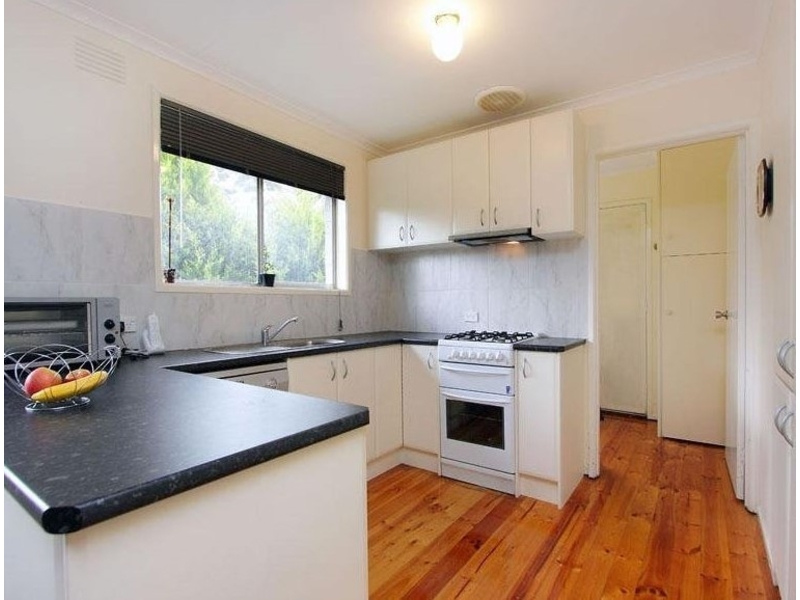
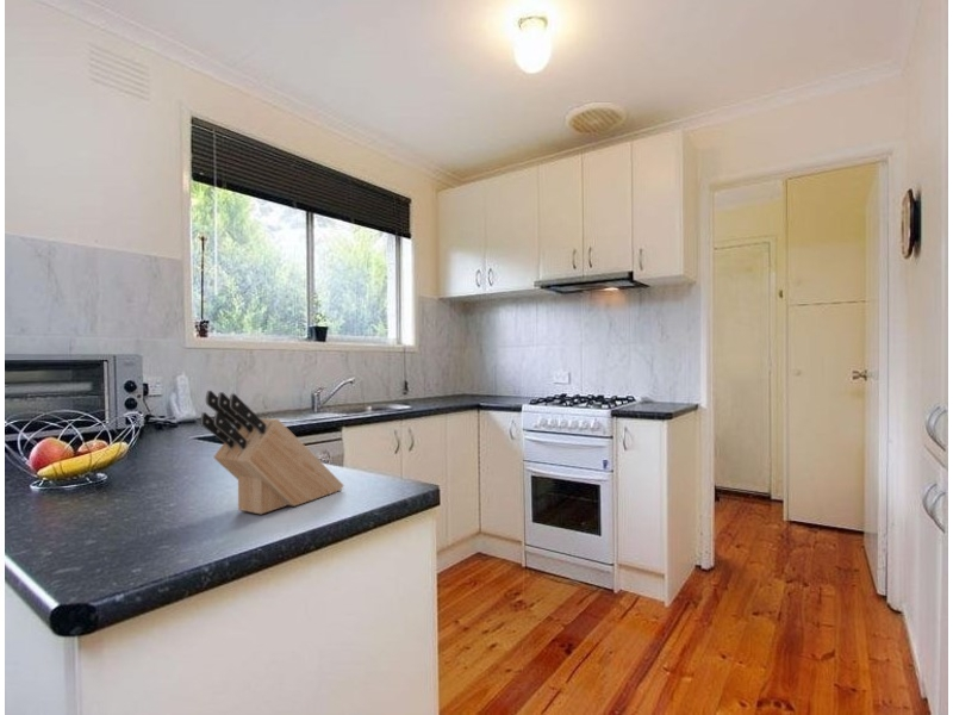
+ knife block (274, 444)
